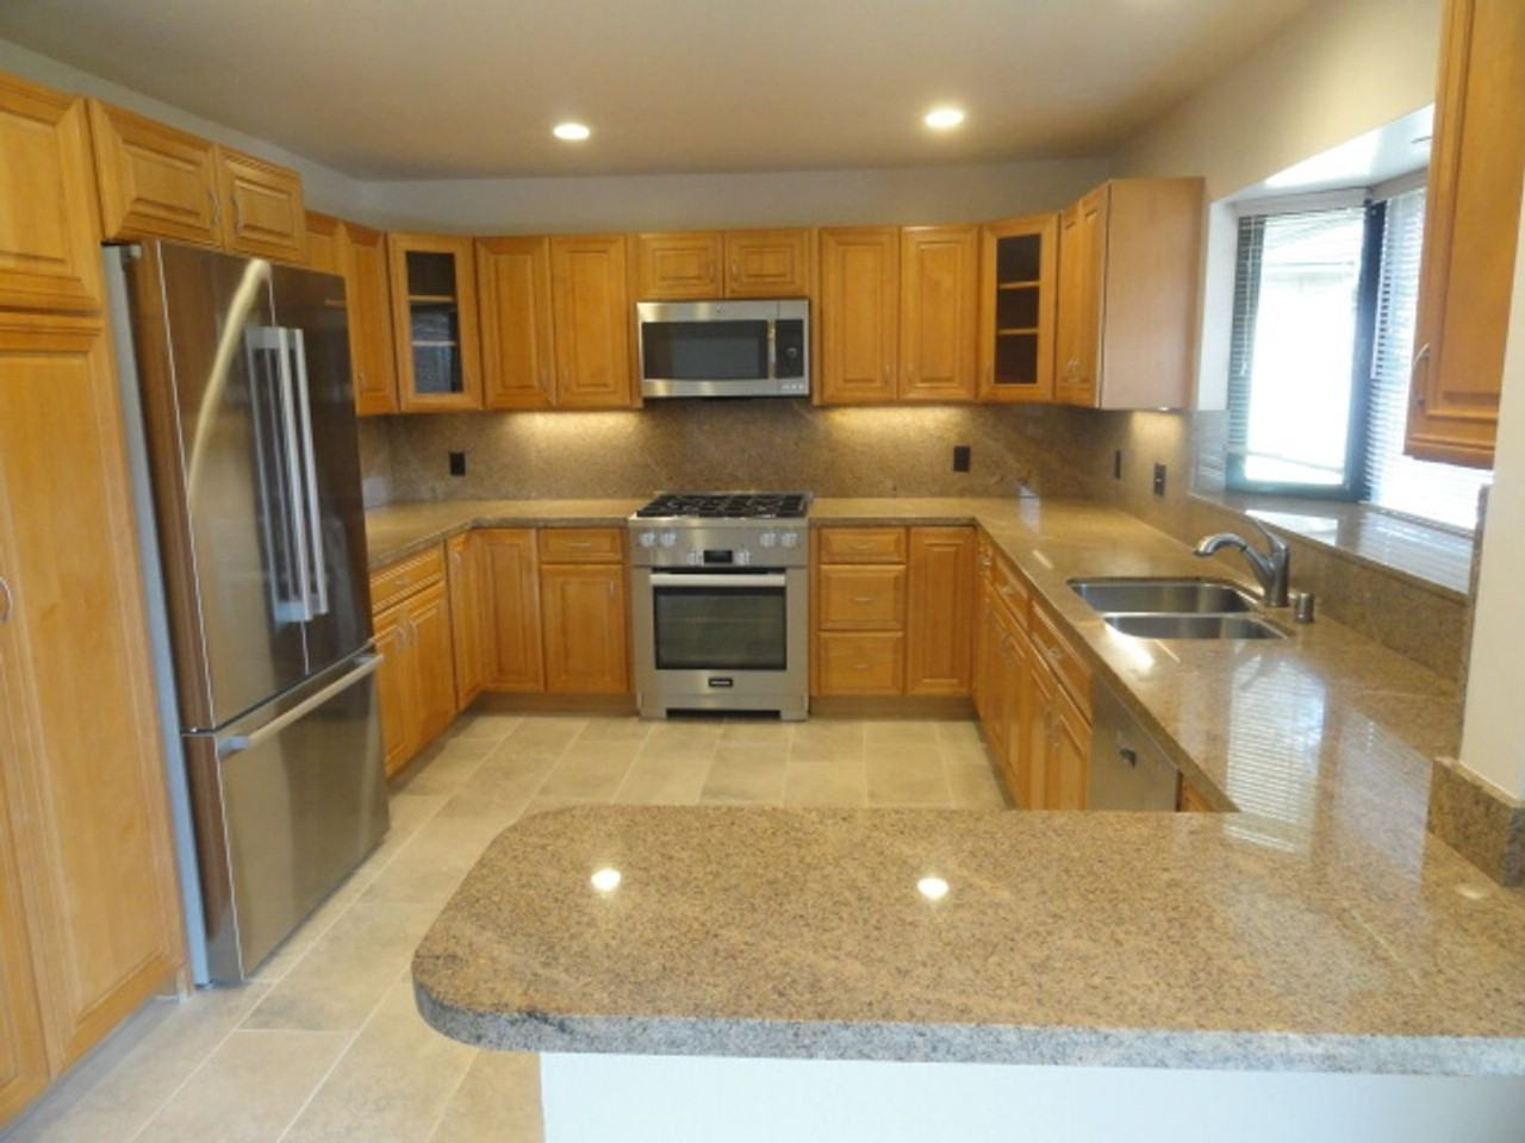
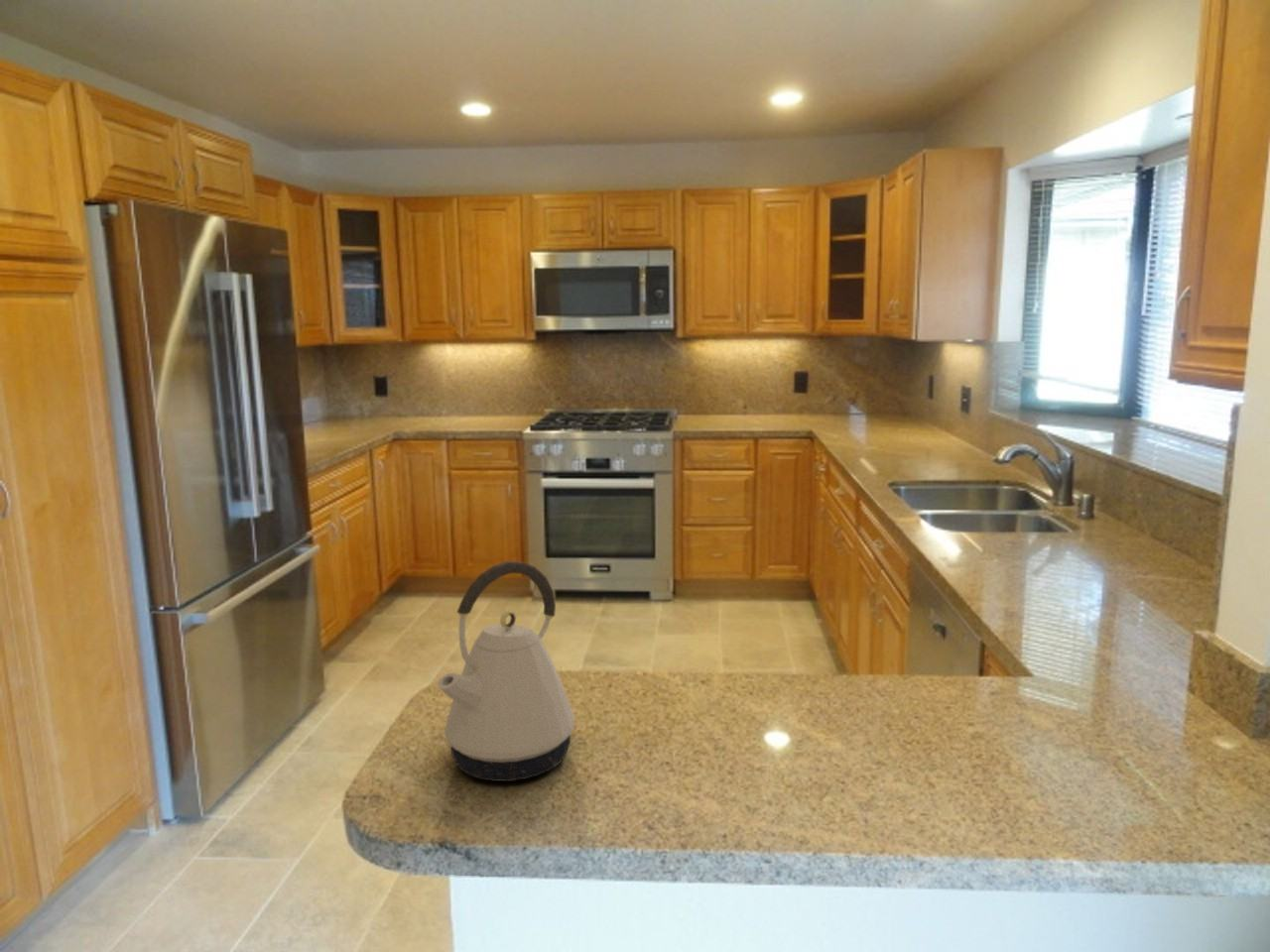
+ kettle (504, 663)
